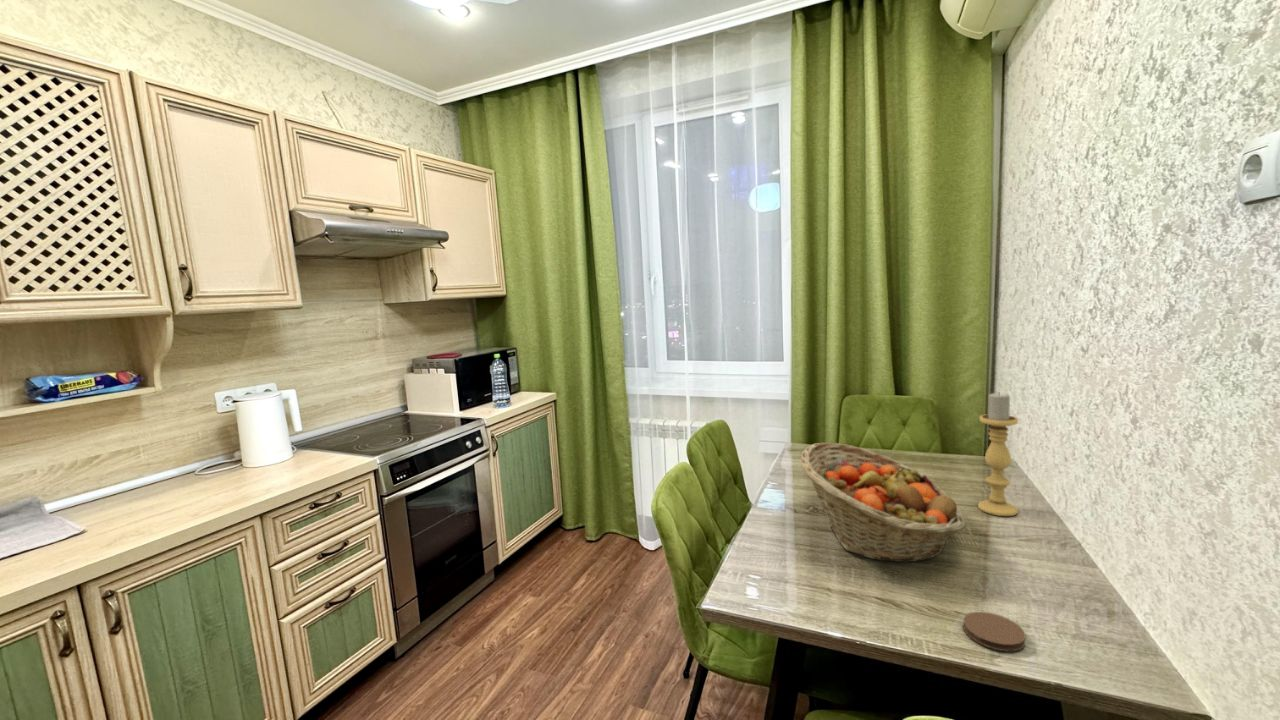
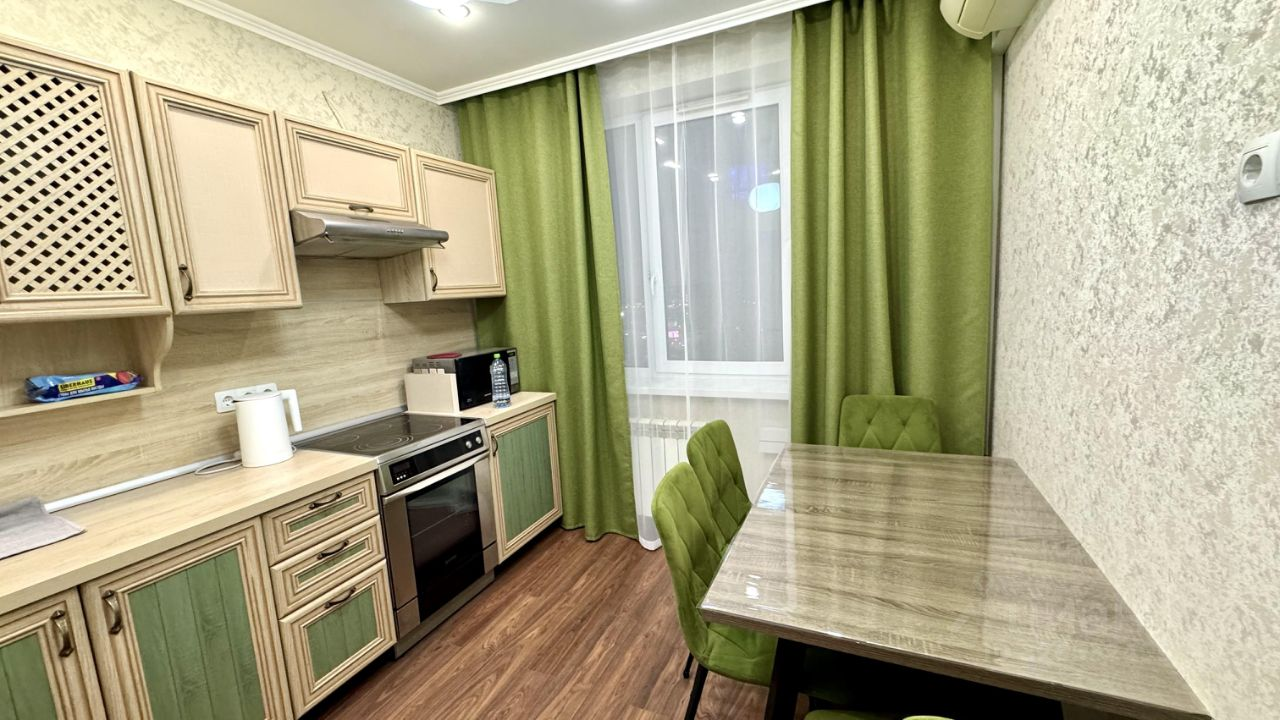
- coaster (993, 630)
- fruit basket (876, 494)
- candle holder (998, 451)
